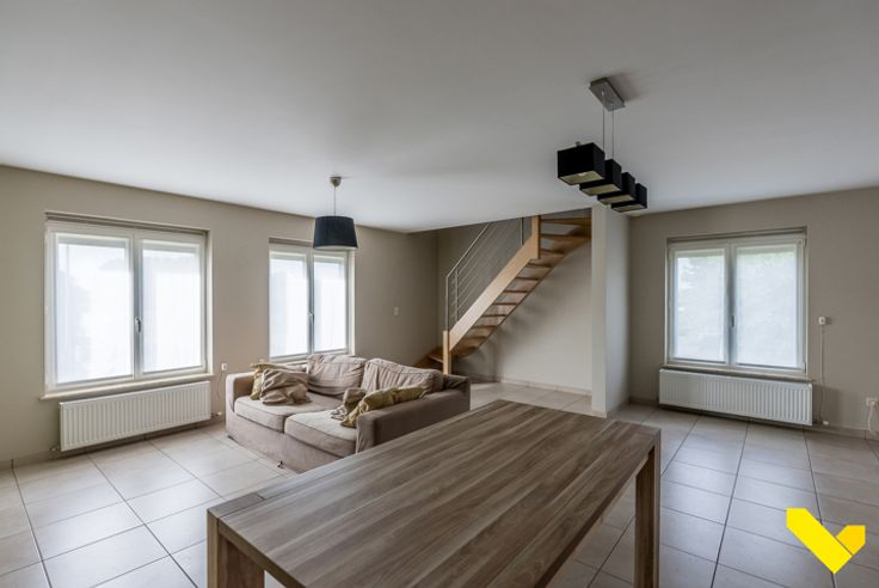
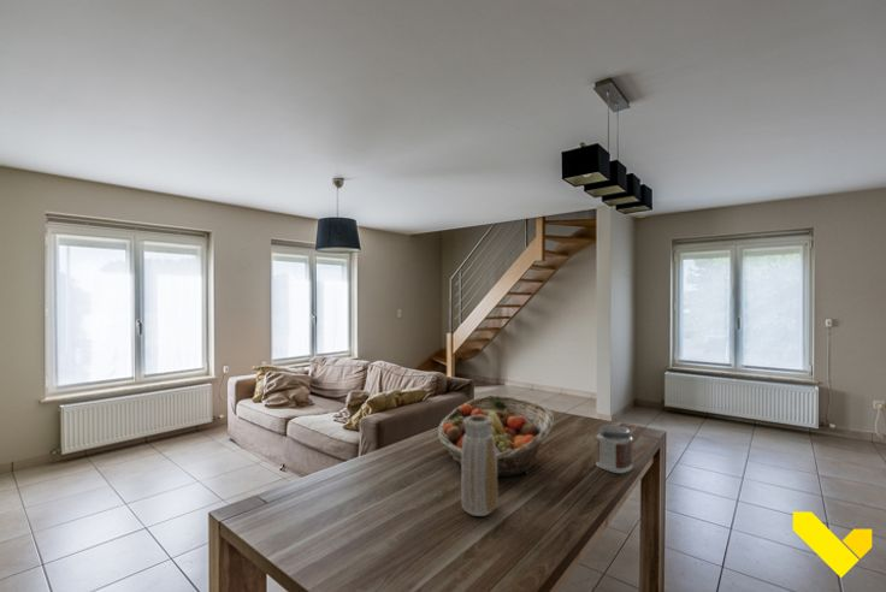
+ jar (614, 446)
+ fruit basket (494, 432)
+ vase (479, 463)
